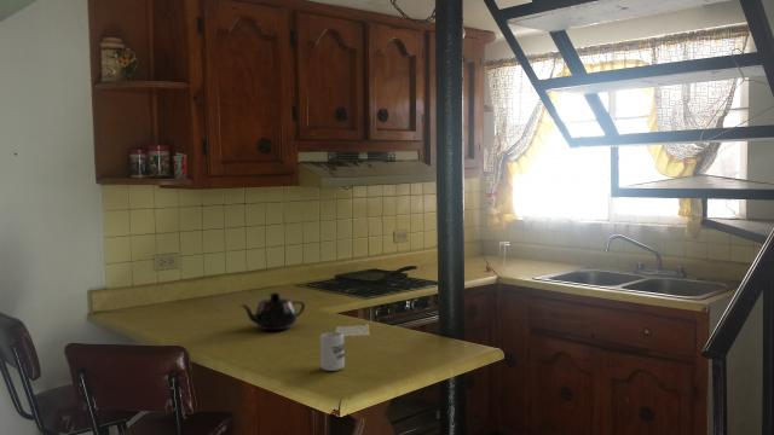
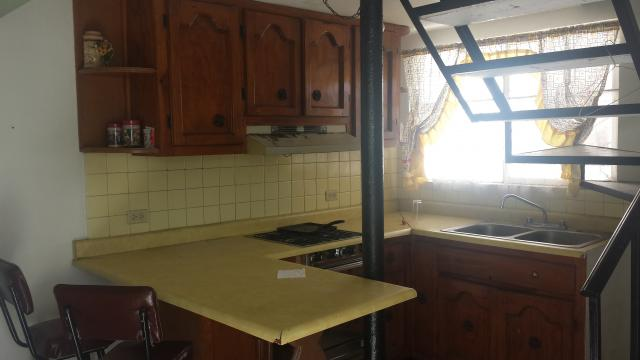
- teapot (272, 309)
- cup (333, 350)
